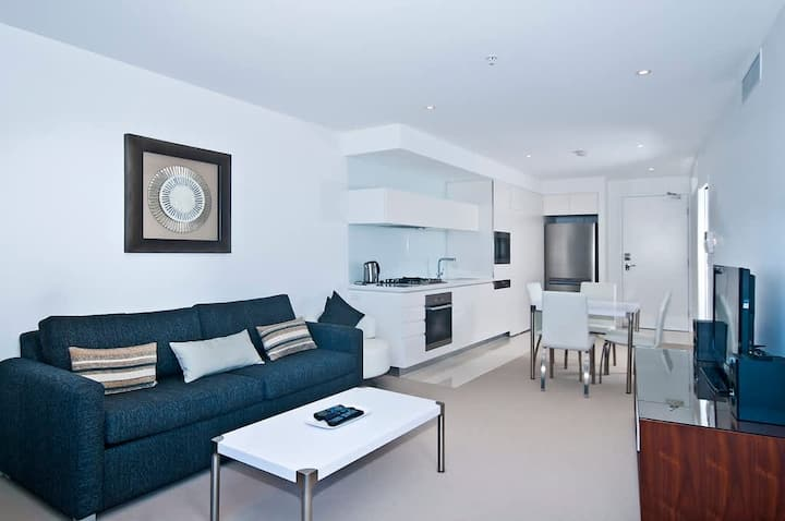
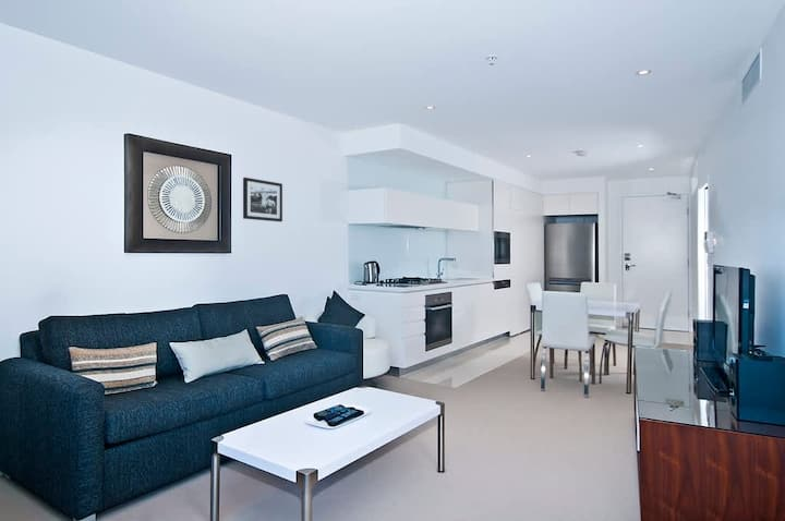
+ picture frame (263, 199)
